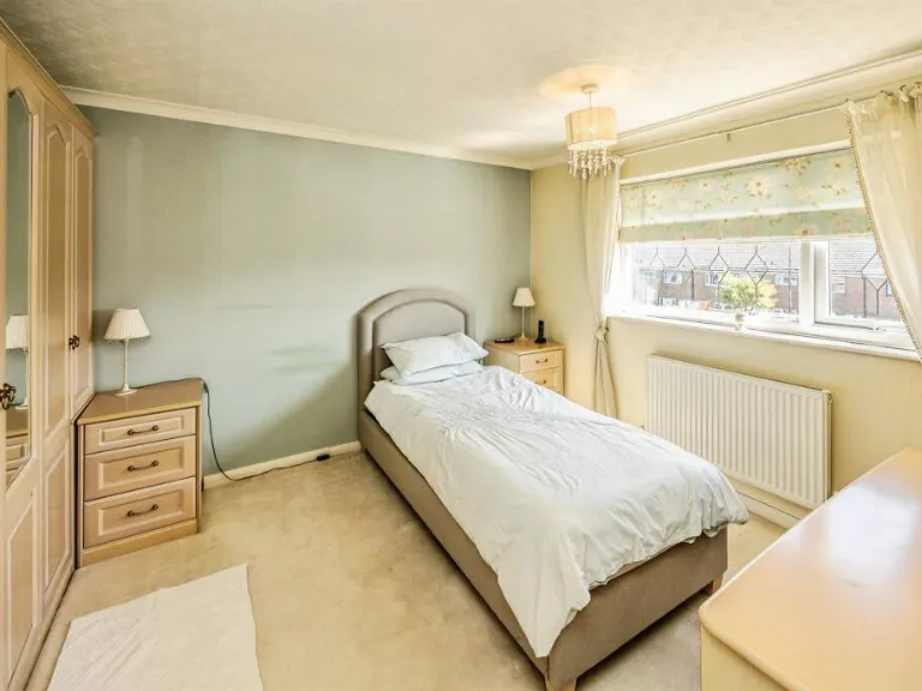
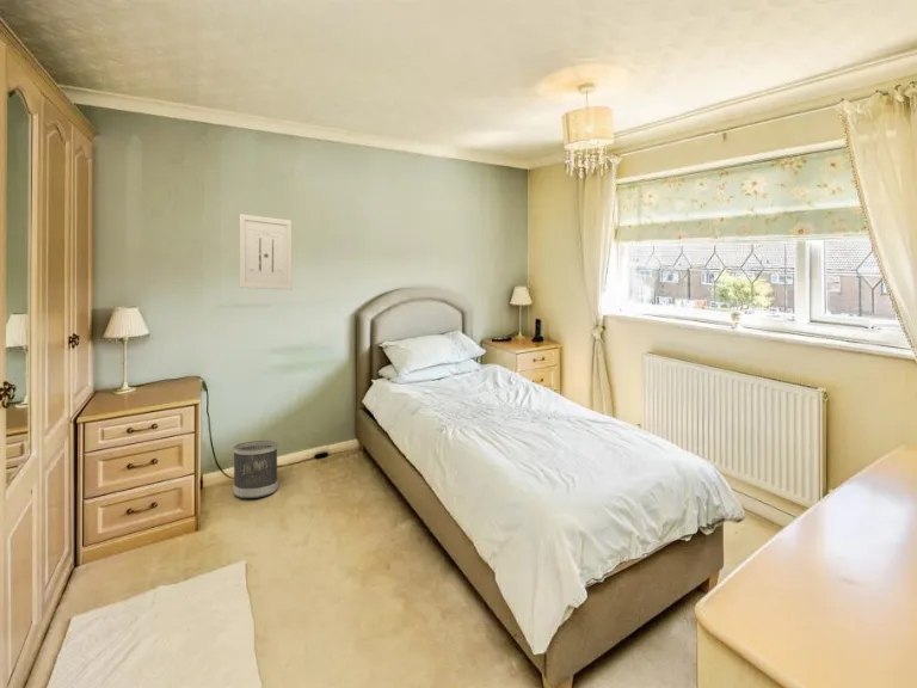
+ wastebasket (256, 467)
+ wall art (266, 252)
